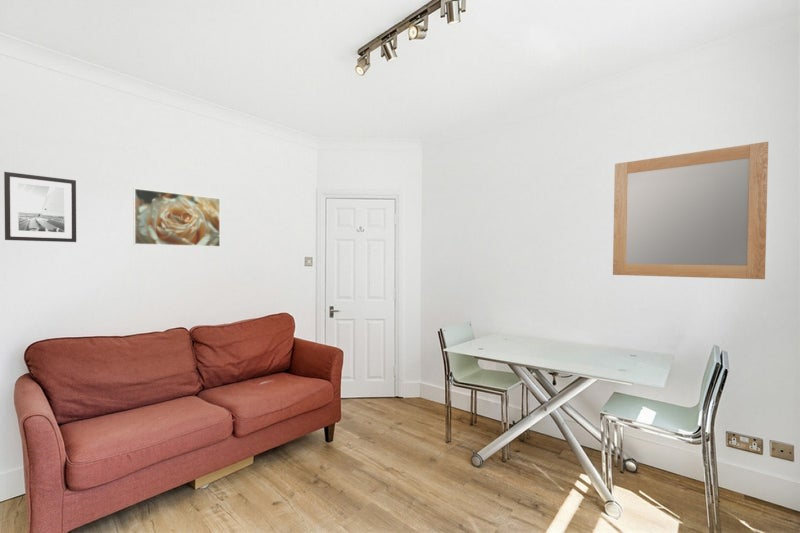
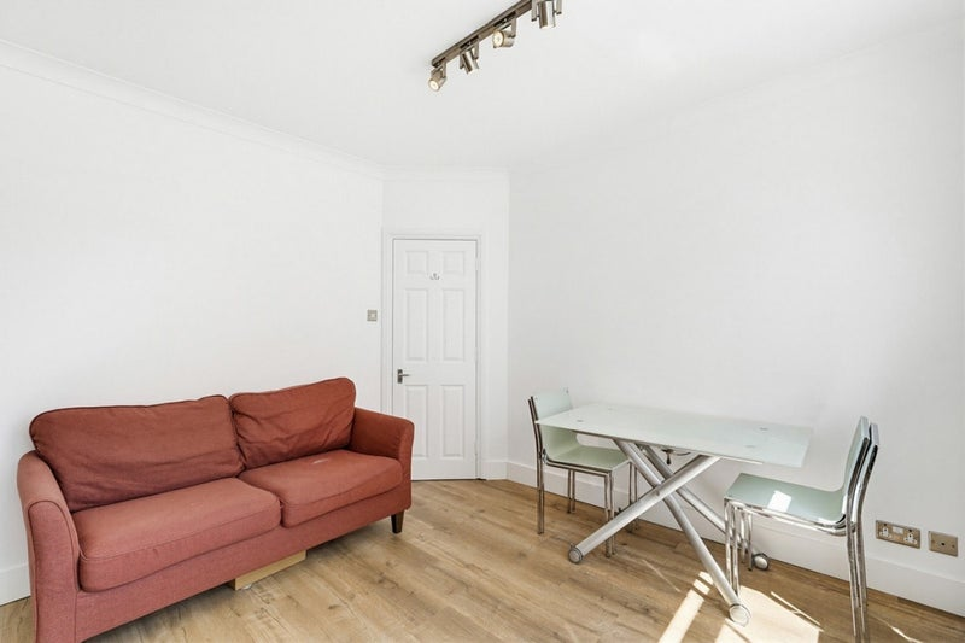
- wall art (42, 208)
- home mirror (682, 215)
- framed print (179, 219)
